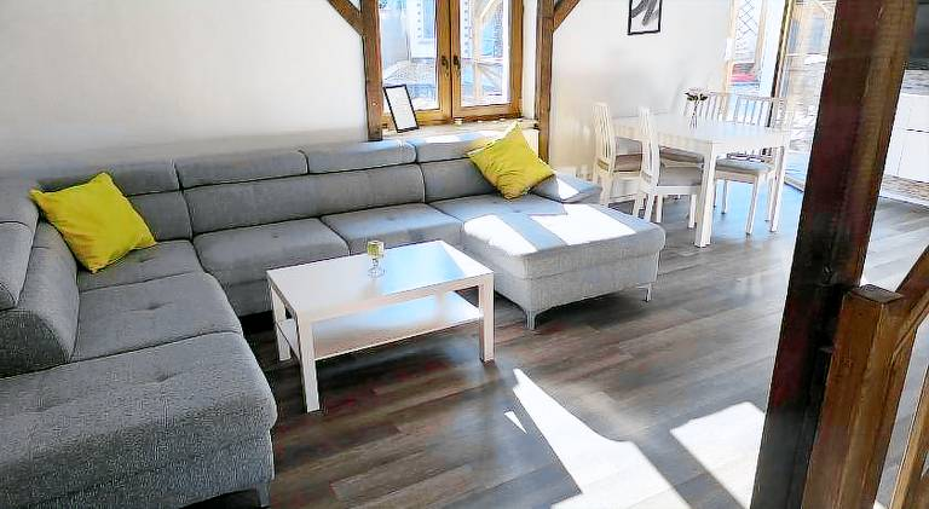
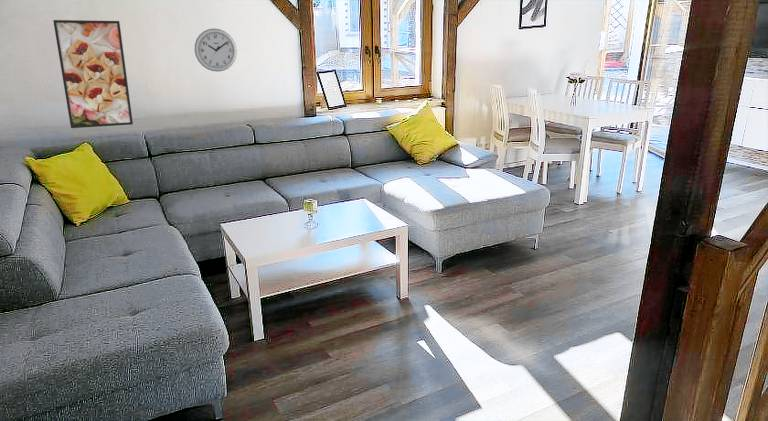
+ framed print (95, 74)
+ wall clock (216, 50)
